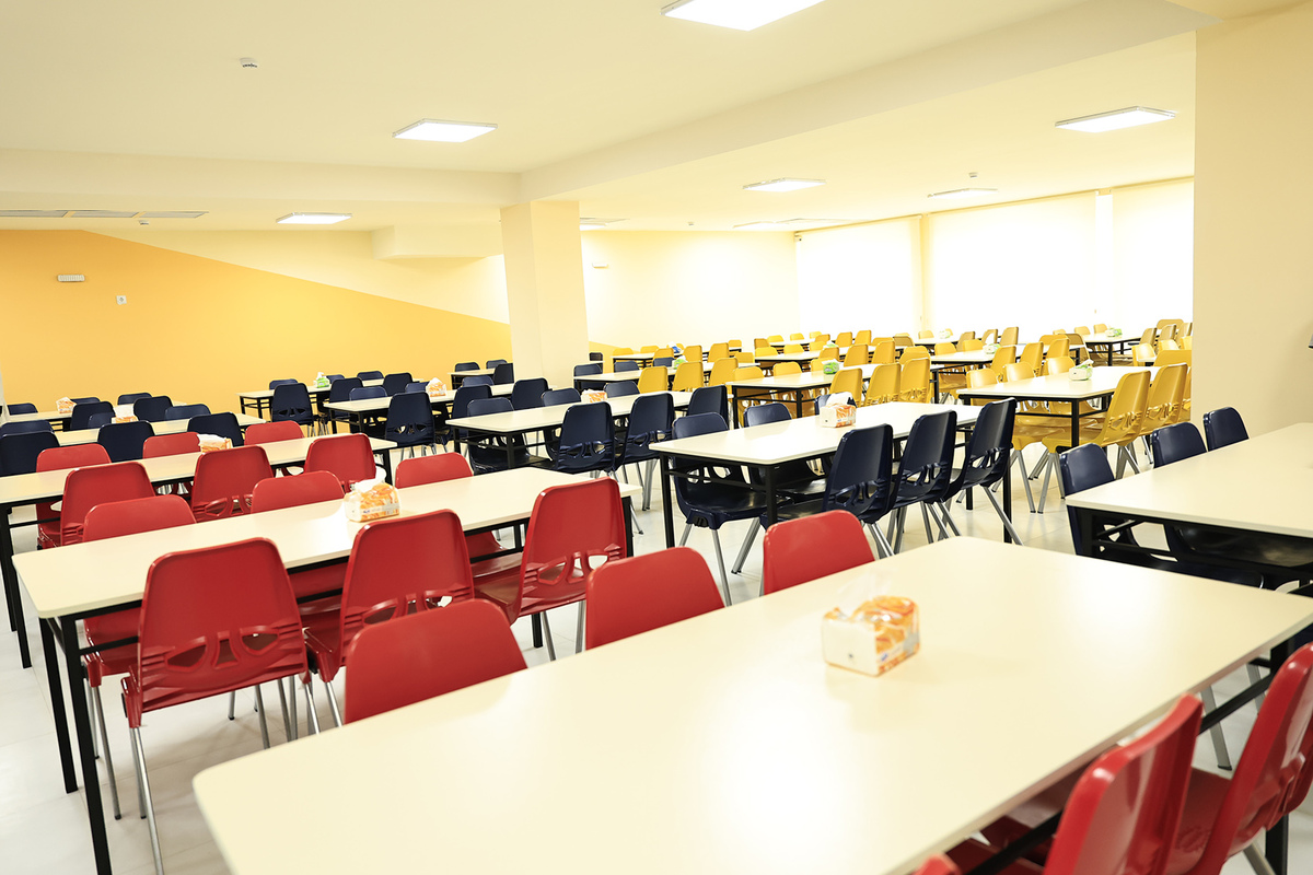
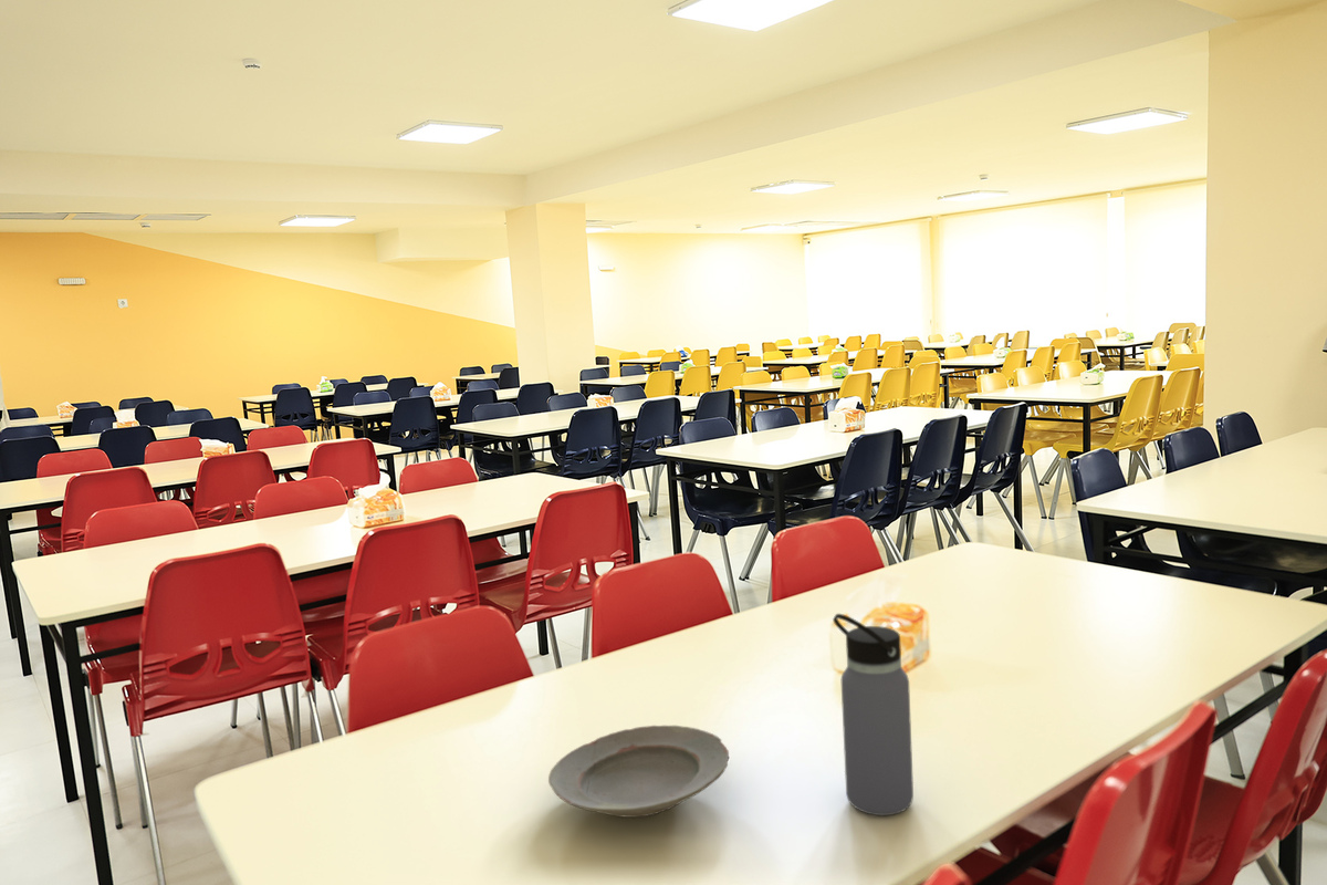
+ water bottle (873, 706)
+ plate (640, 778)
